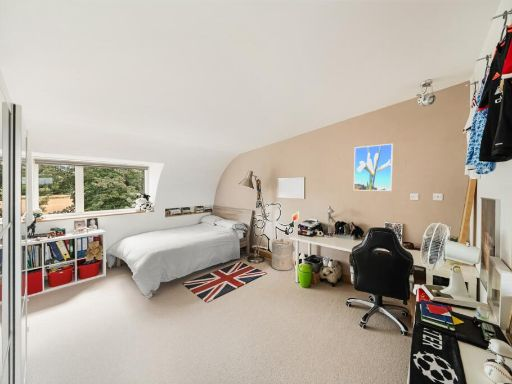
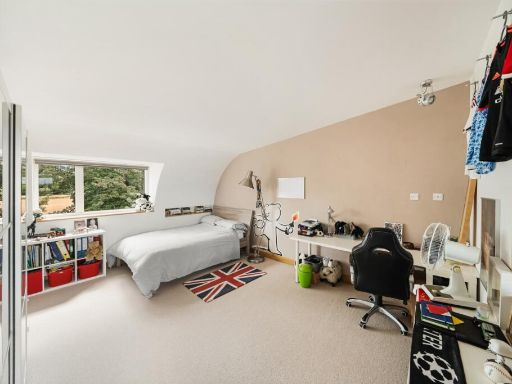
- laundry hamper (281, 252)
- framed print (372, 168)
